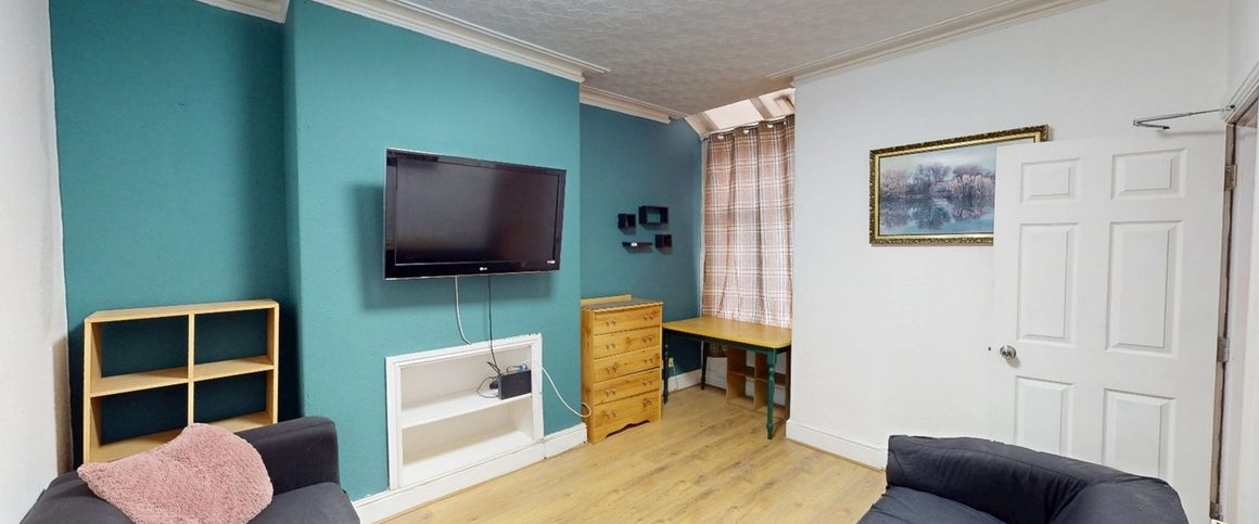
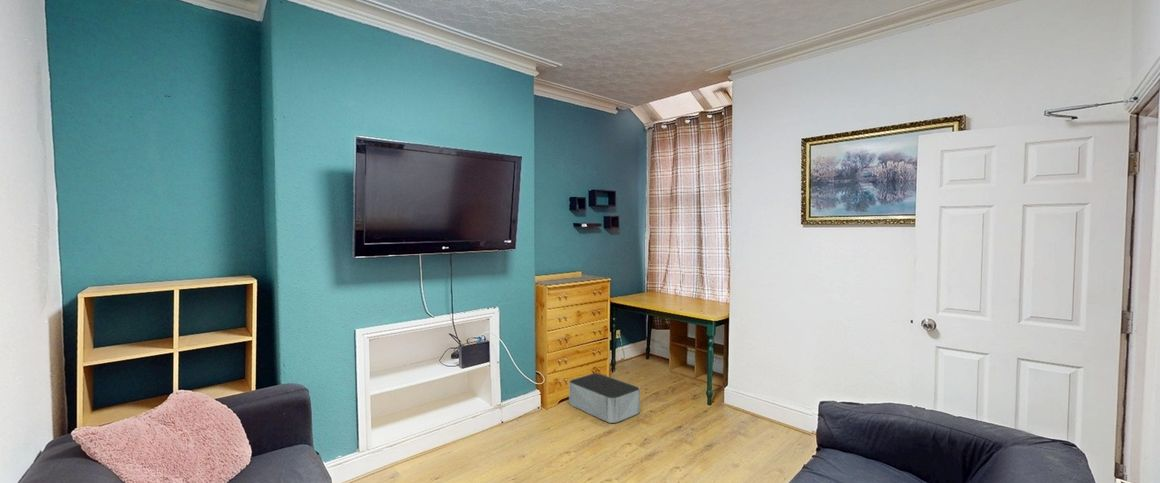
+ storage bin (603, 396)
